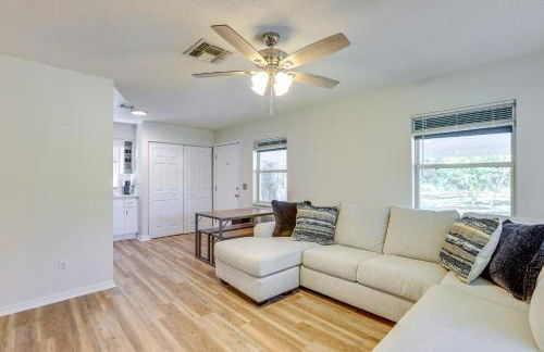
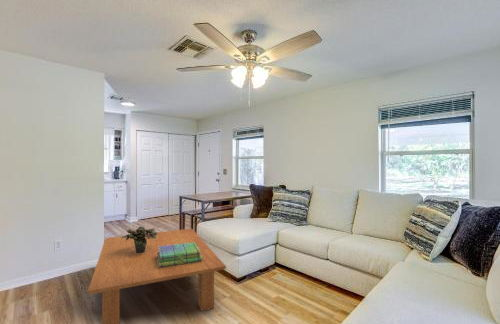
+ coffee table (156, 269)
+ potted plant (140, 240)
+ stack of books (178, 253)
